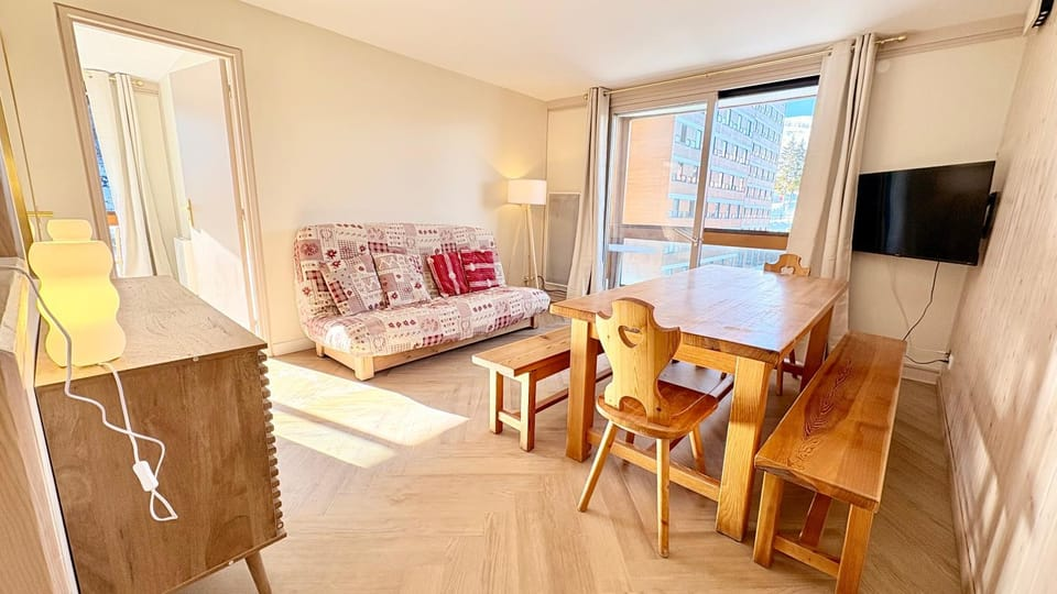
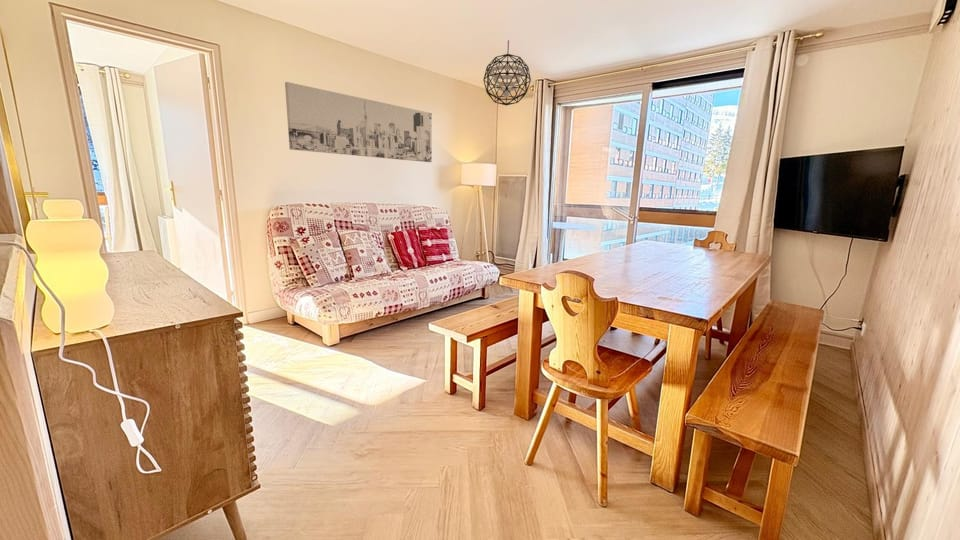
+ pendant light (507, 73)
+ wall art (370, 128)
